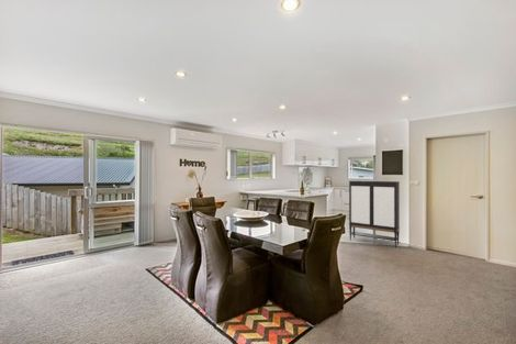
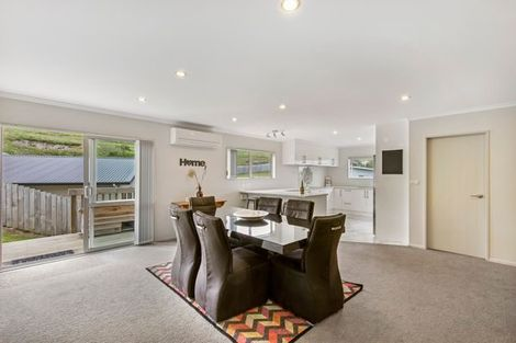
- storage cabinet (373, 211)
